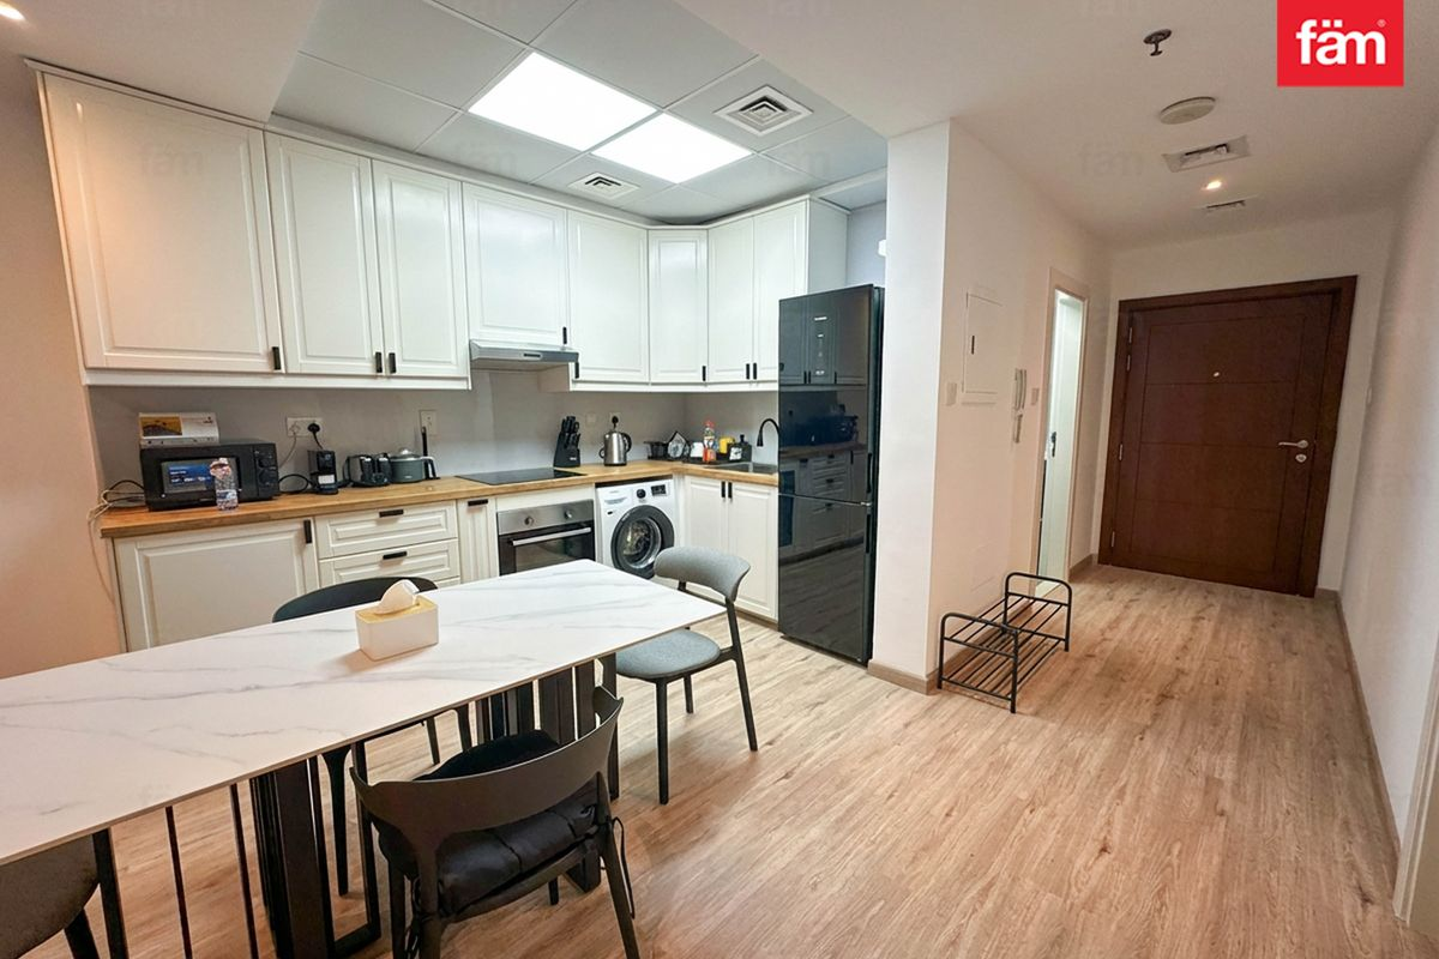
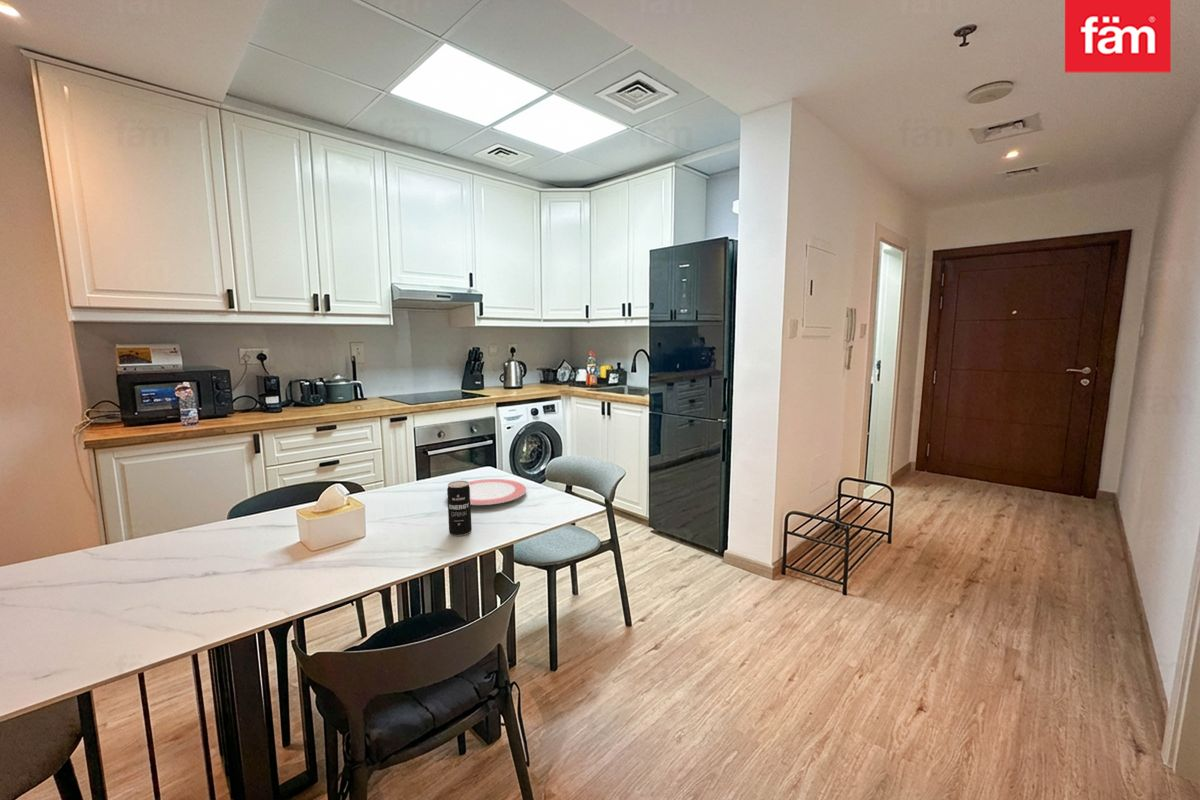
+ beverage can (459, 508)
+ plate (487, 492)
